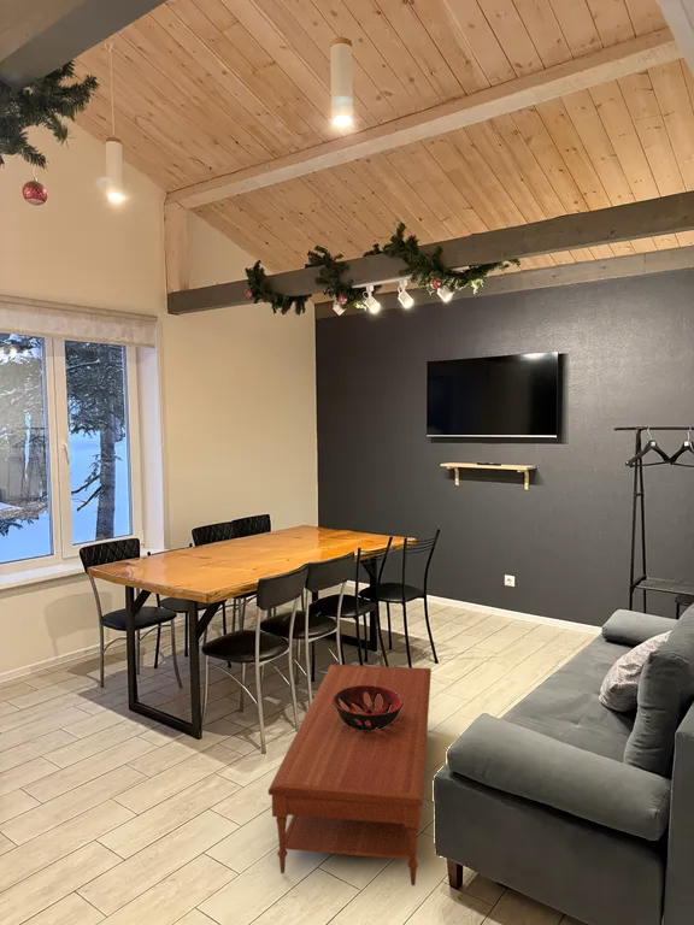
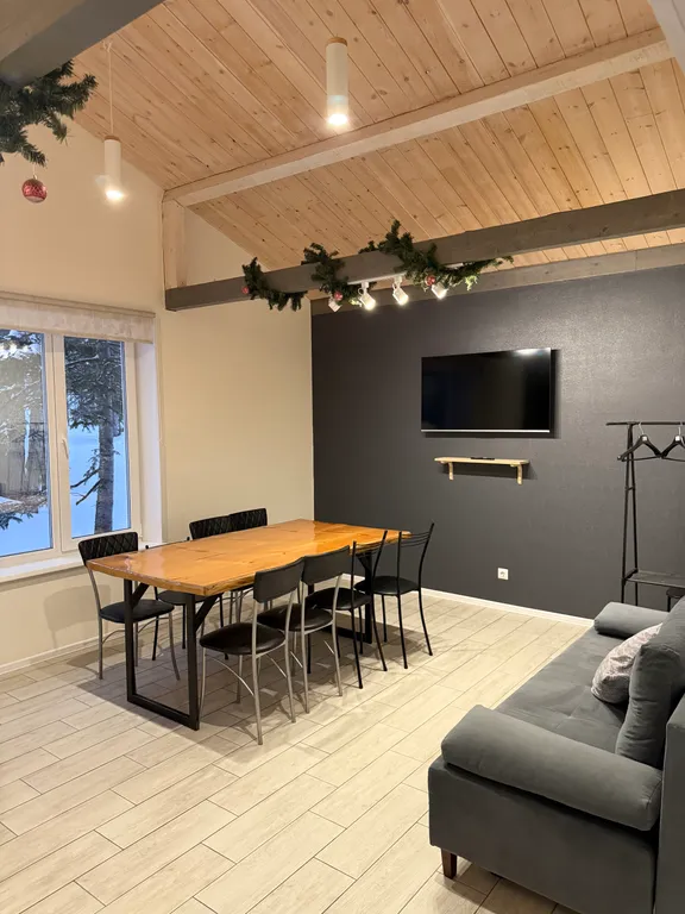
- decorative bowl (367, 709)
- coffee table (366, 753)
